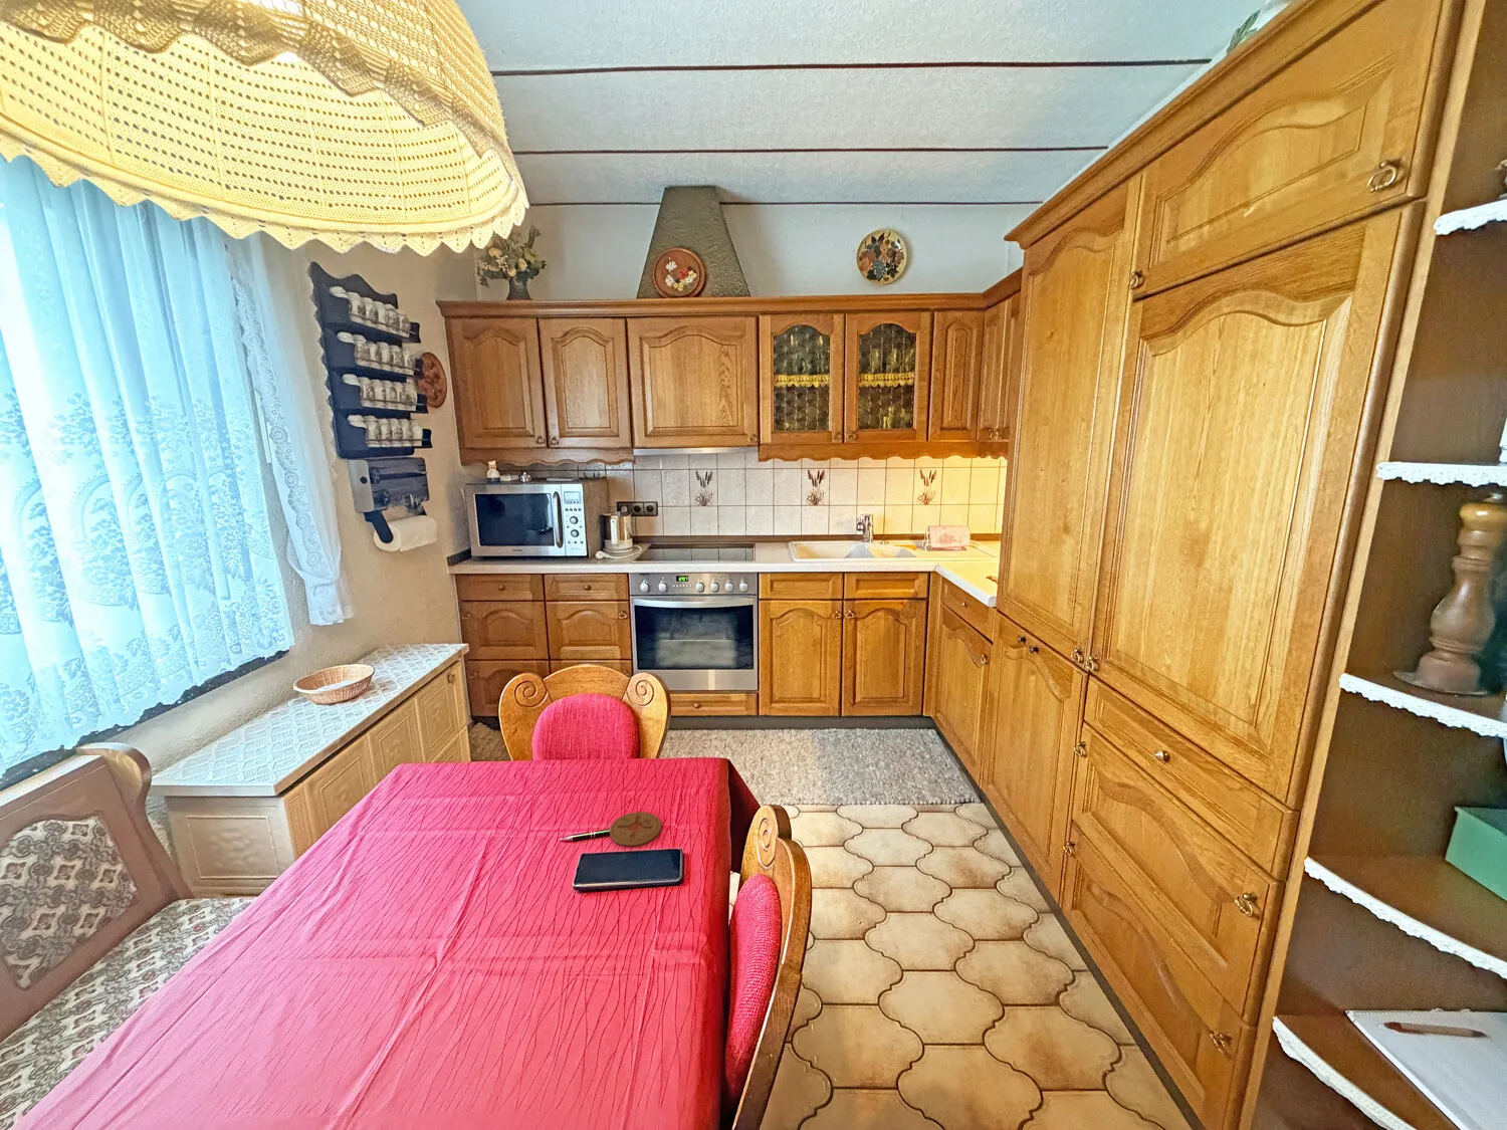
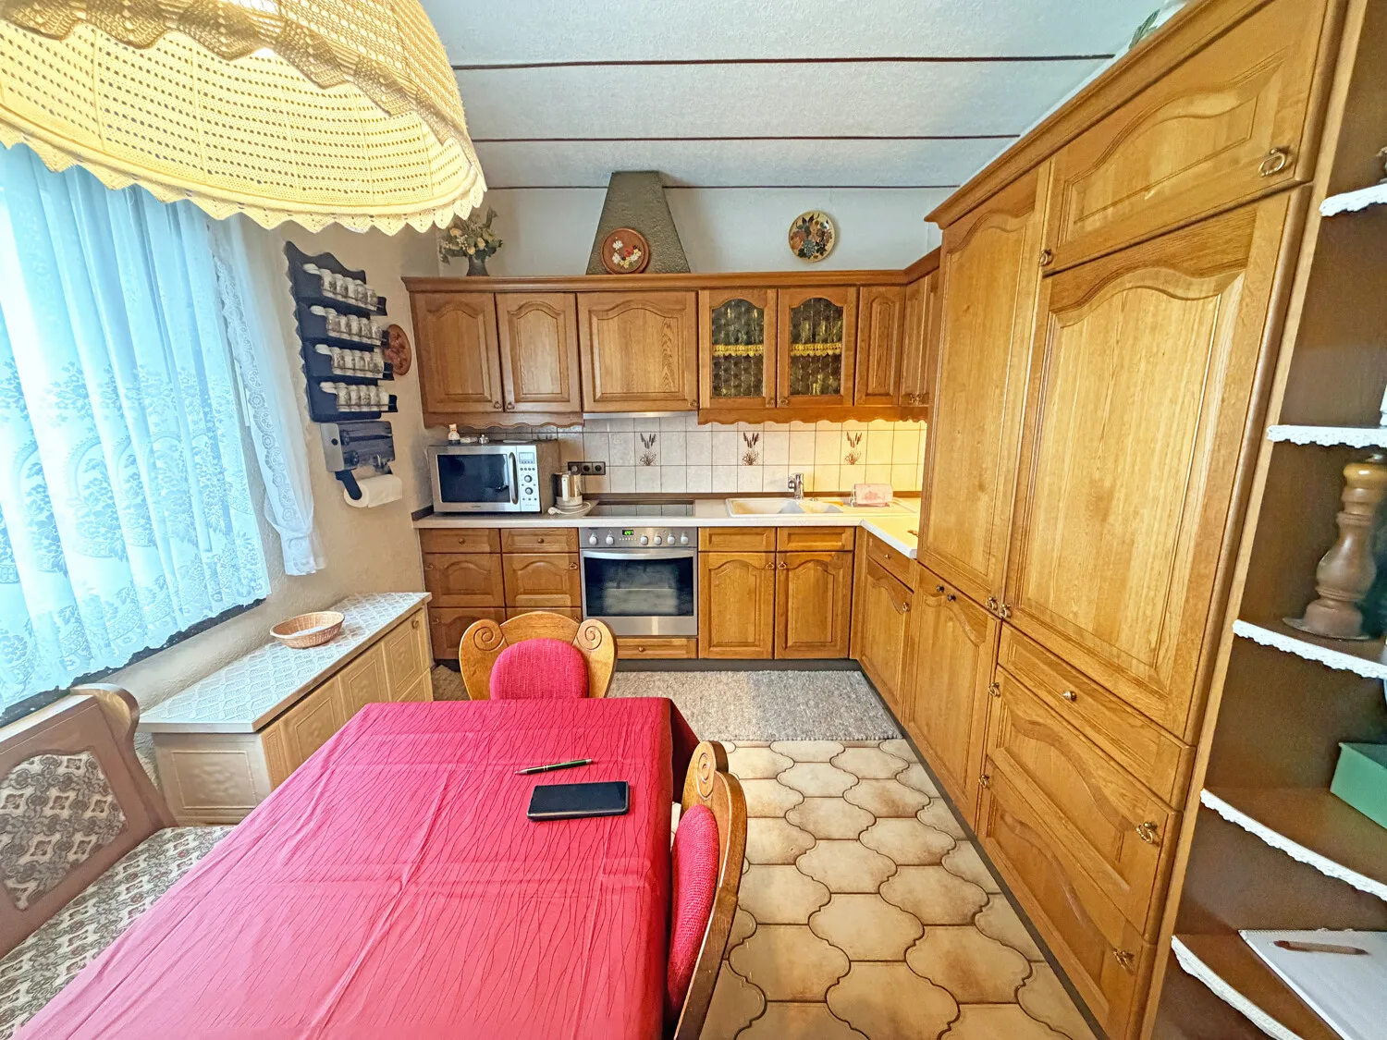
- coaster (635, 827)
